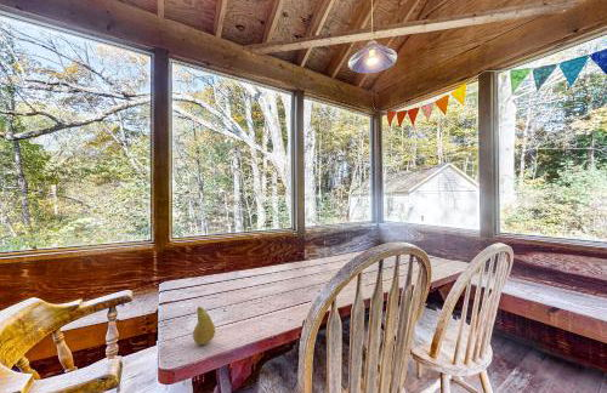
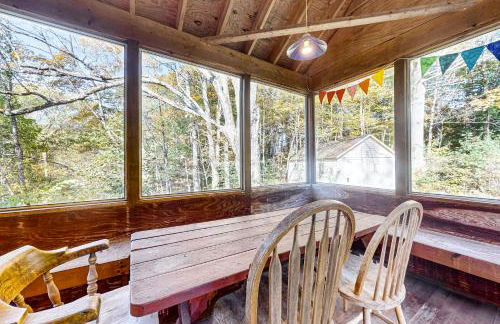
- fruit (204, 324)
